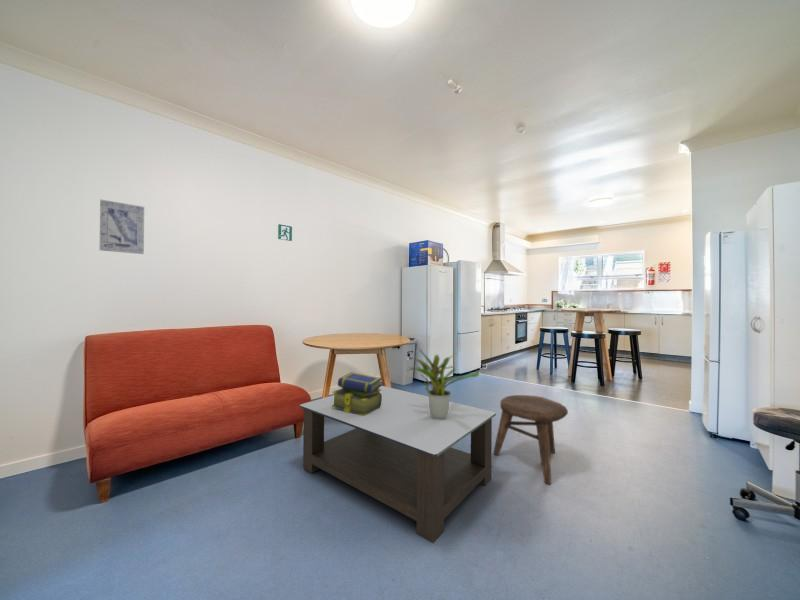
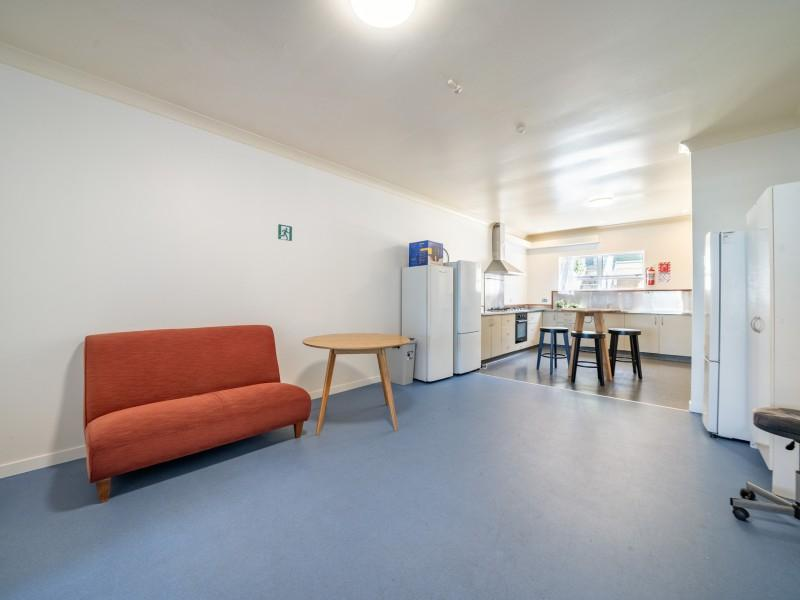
- coffee table (394, 441)
- potted plant (436, 382)
- wall art (122, 227)
- stack of books (359, 391)
- stool (528, 432)
